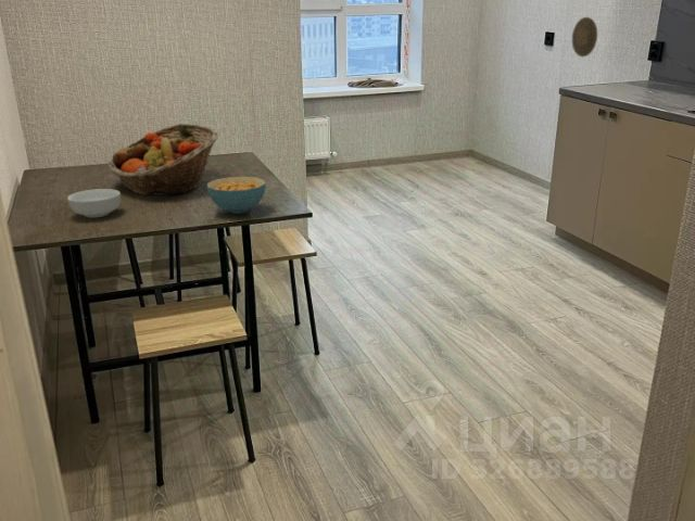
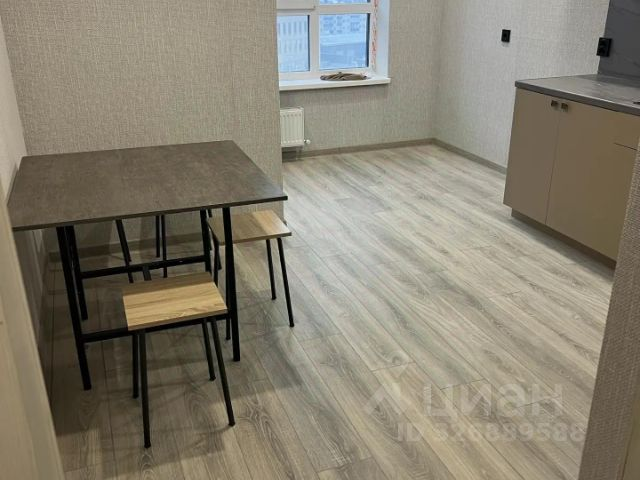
- decorative plate (582, 37)
- cereal bowl (237, 196)
- cereal bowl (96, 204)
- fruit basket (164, 157)
